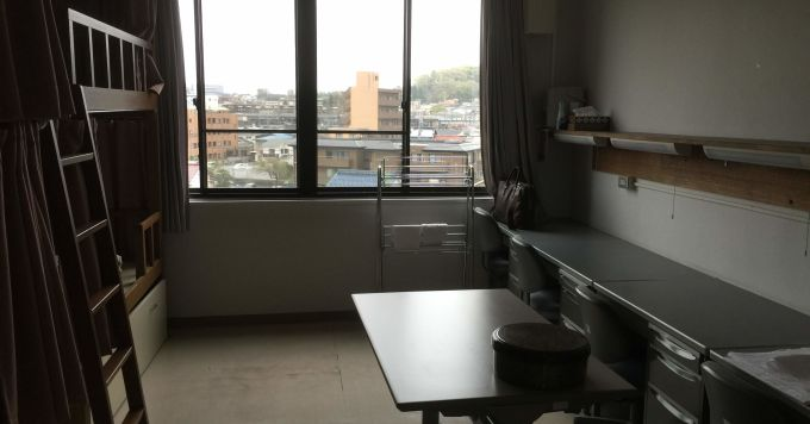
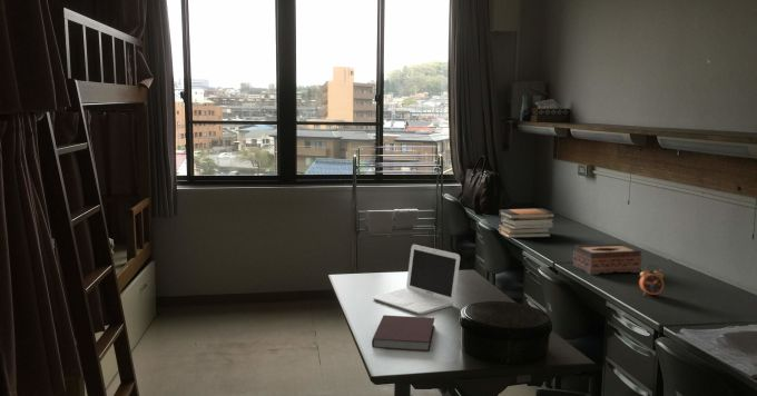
+ book stack (525, 222)
+ alarm clock (651, 280)
+ tissue box (607, 258)
+ notebook (404, 331)
+ laptop (415, 277)
